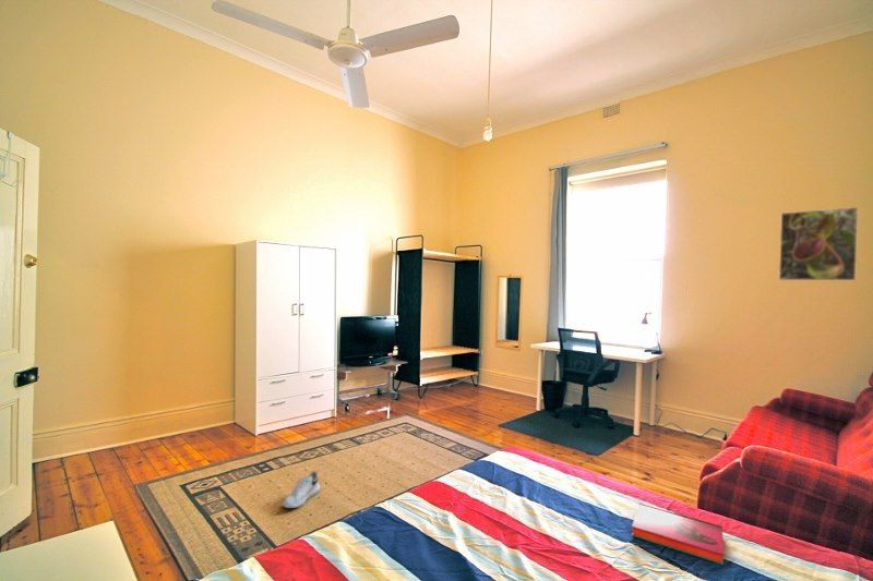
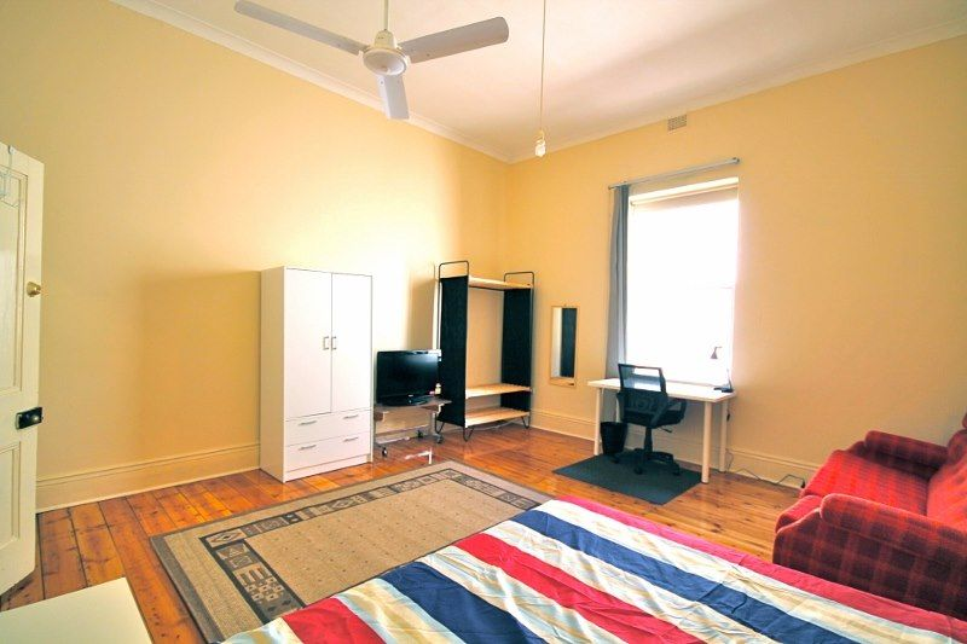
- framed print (816, 245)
- hardback book (677, 531)
- shoe (300, 488)
